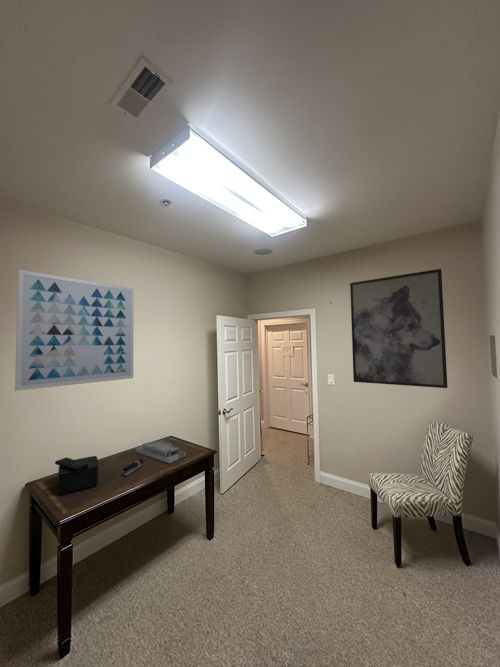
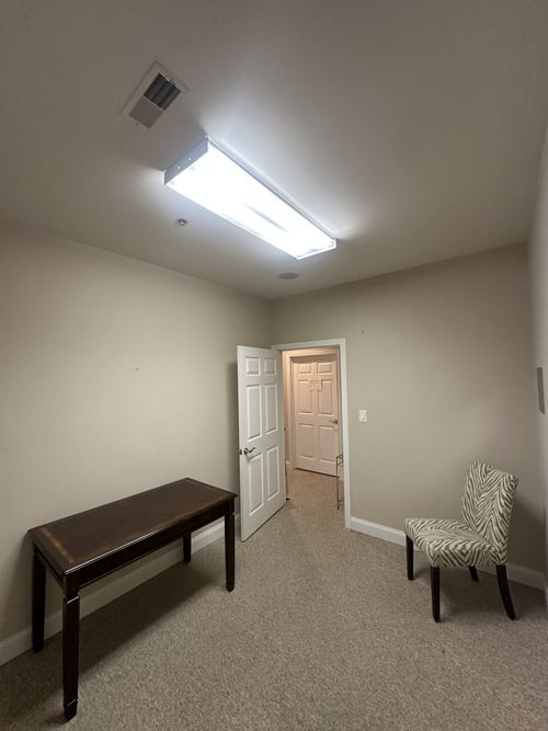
- speaker (76, 472)
- wall art (83, 331)
- wall art (394, 330)
- stapler (133, 466)
- desk organizer (159, 448)
